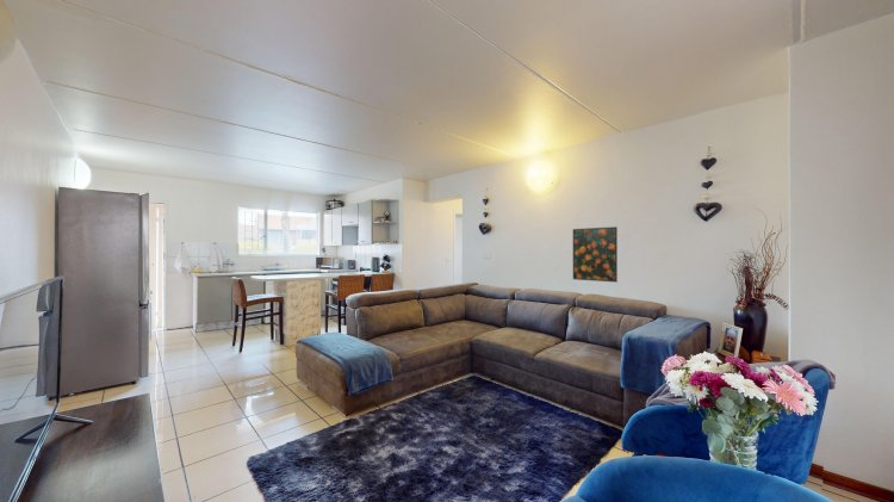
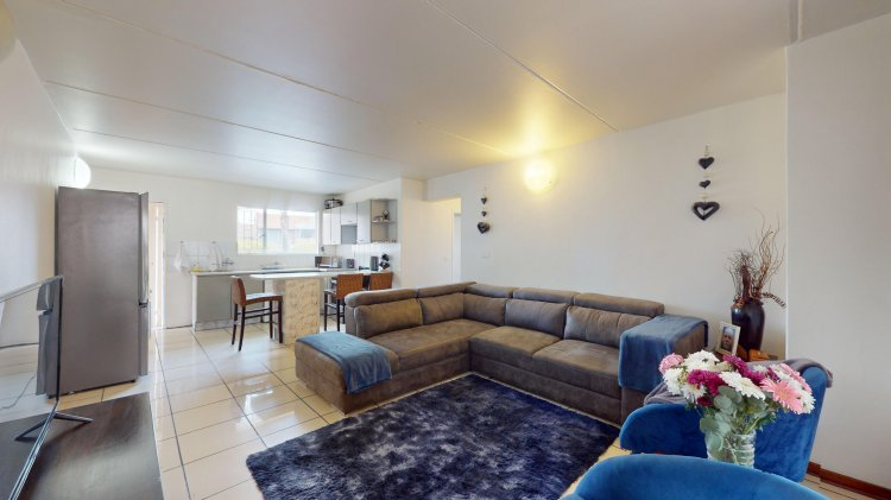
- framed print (594, 254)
